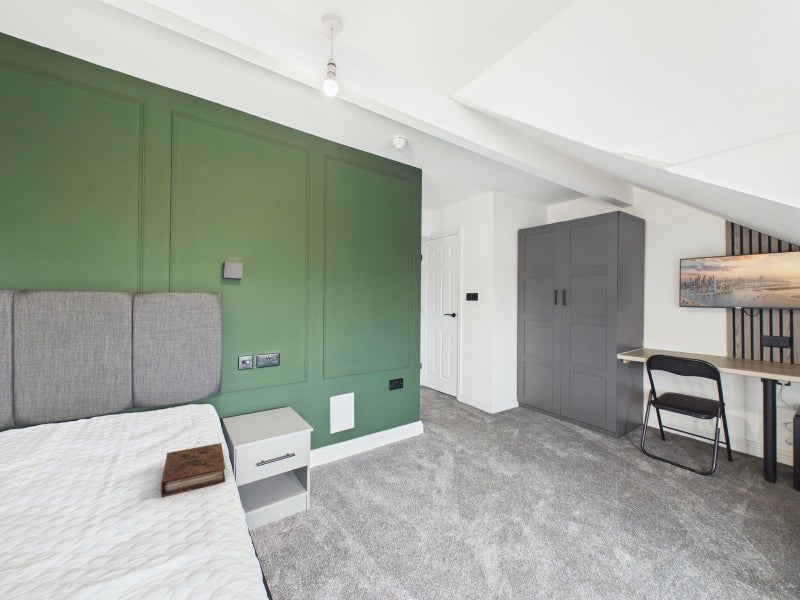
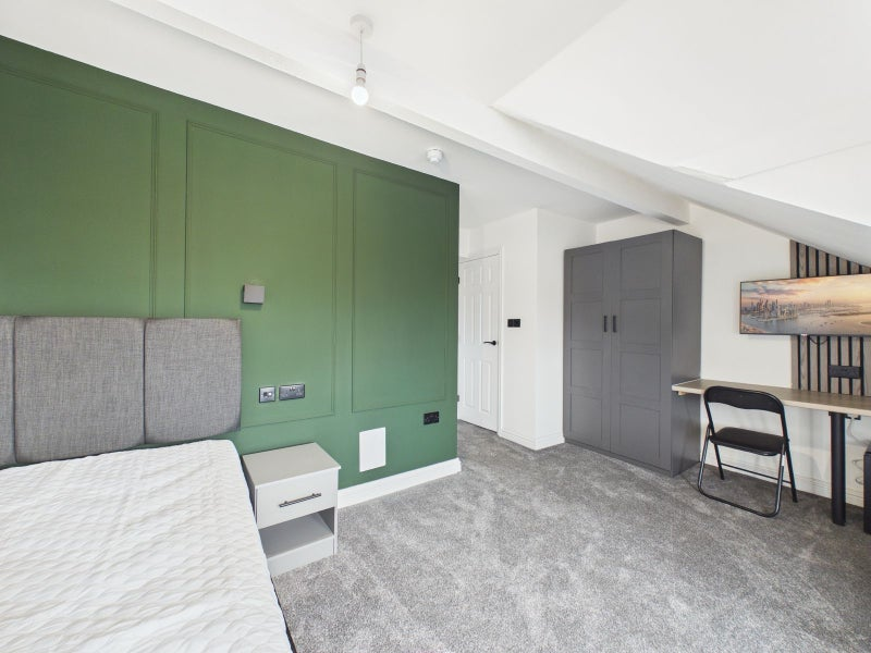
- book (194, 466)
